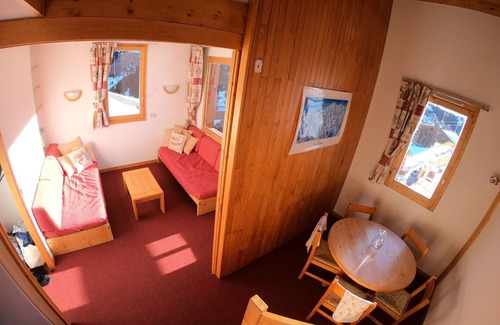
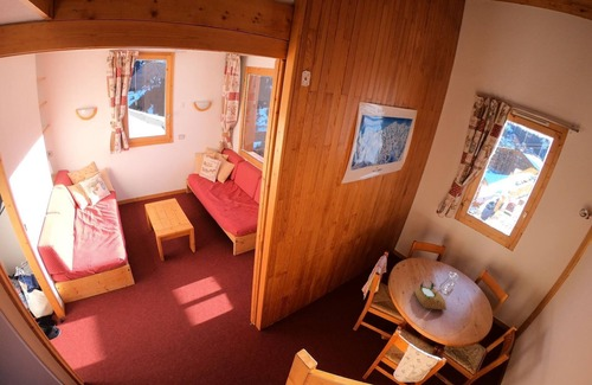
+ succulent planter (431, 293)
